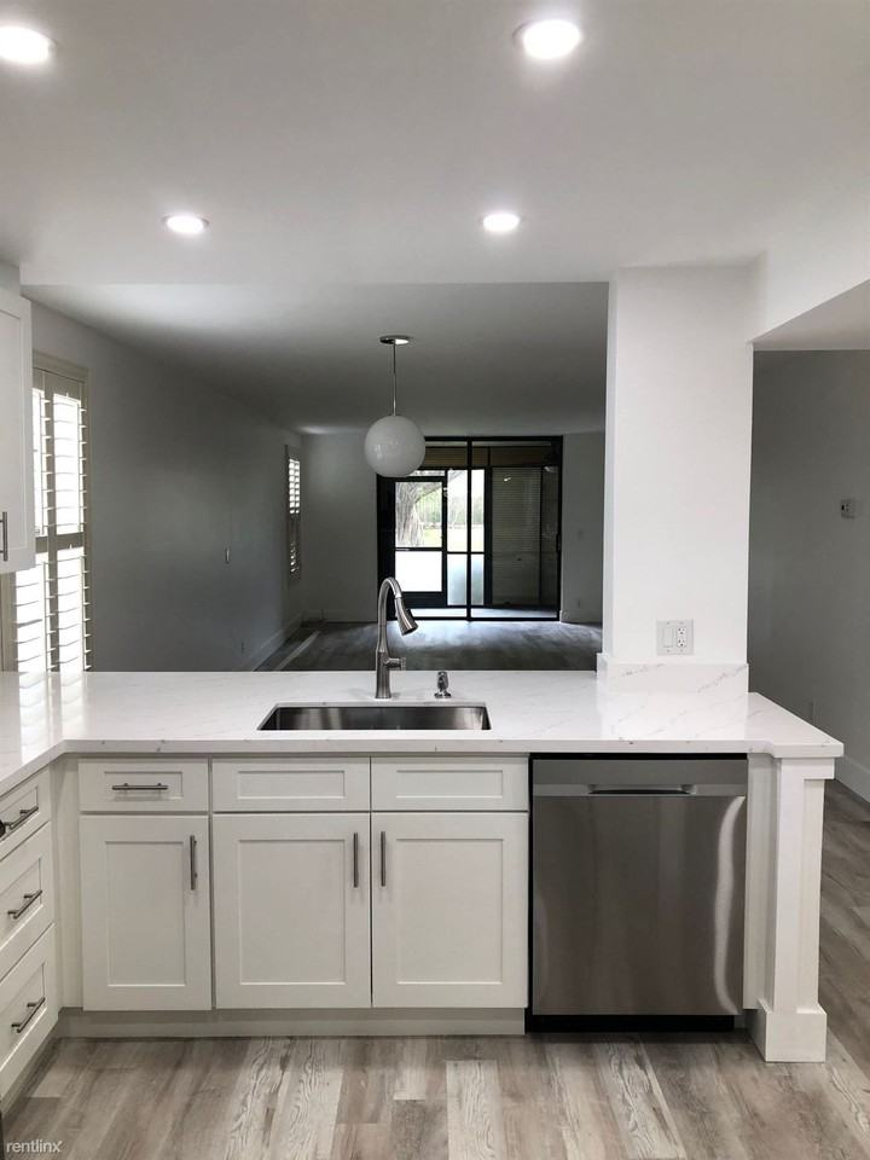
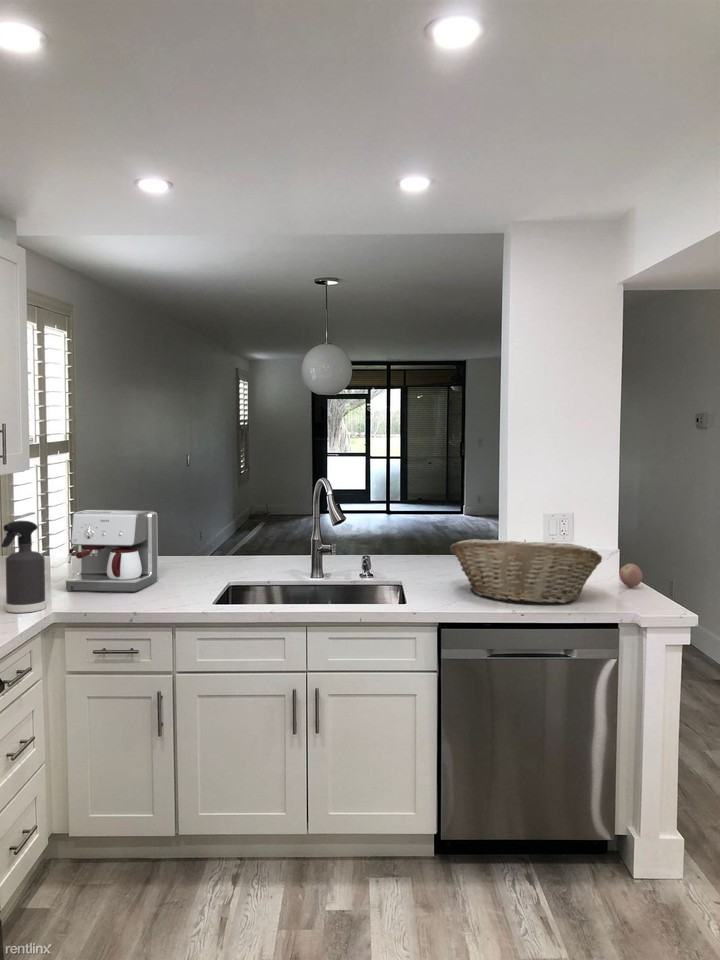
+ fruit basket (523, 565)
+ spray bottle (22, 564)
+ apple (630, 575)
+ coffee maker (112, 548)
